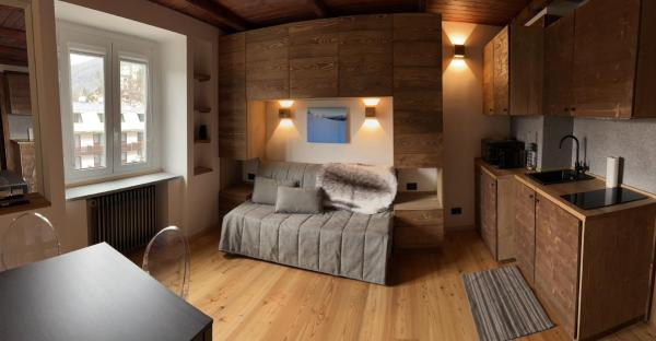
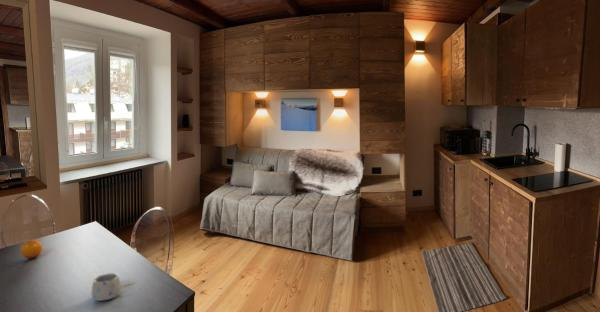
+ mug (109, 288)
+ fruit (31, 249)
